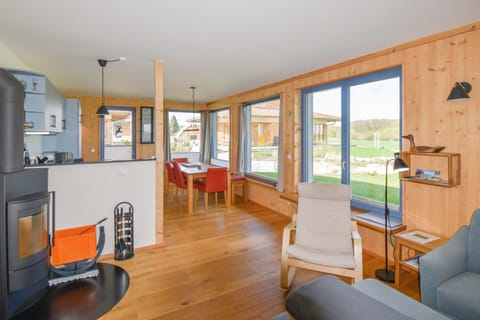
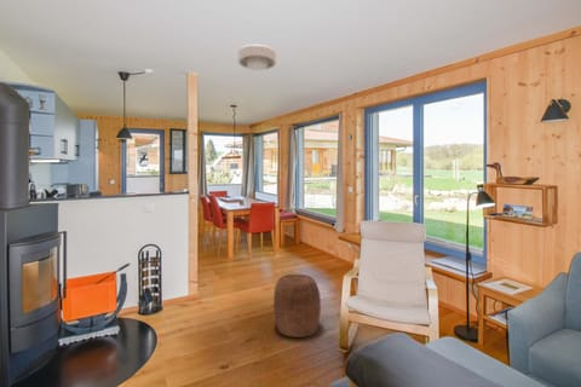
+ ceiling light (257, 59)
+ stool (297, 302)
